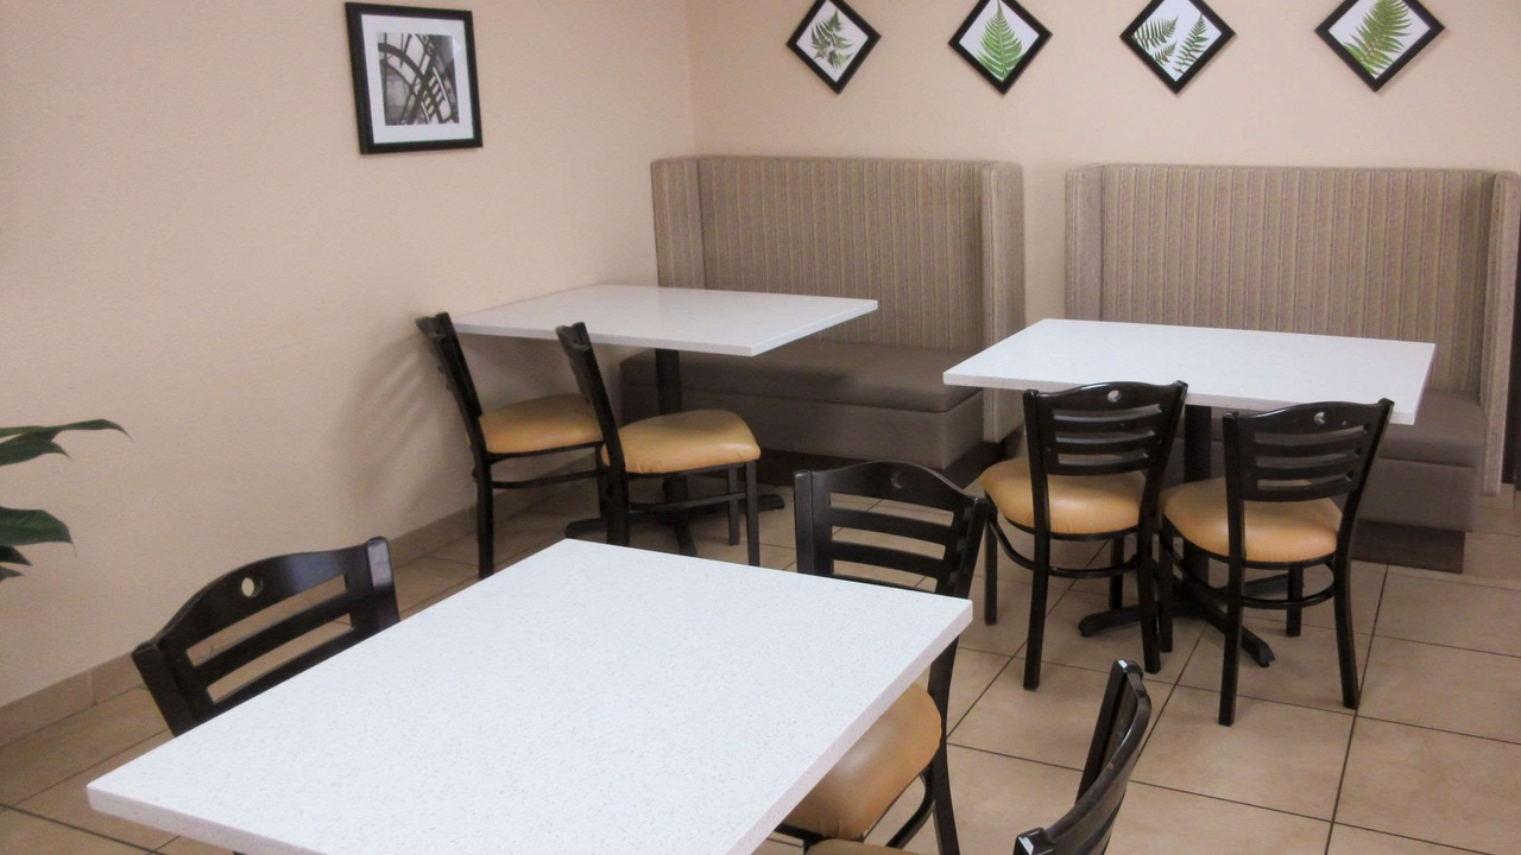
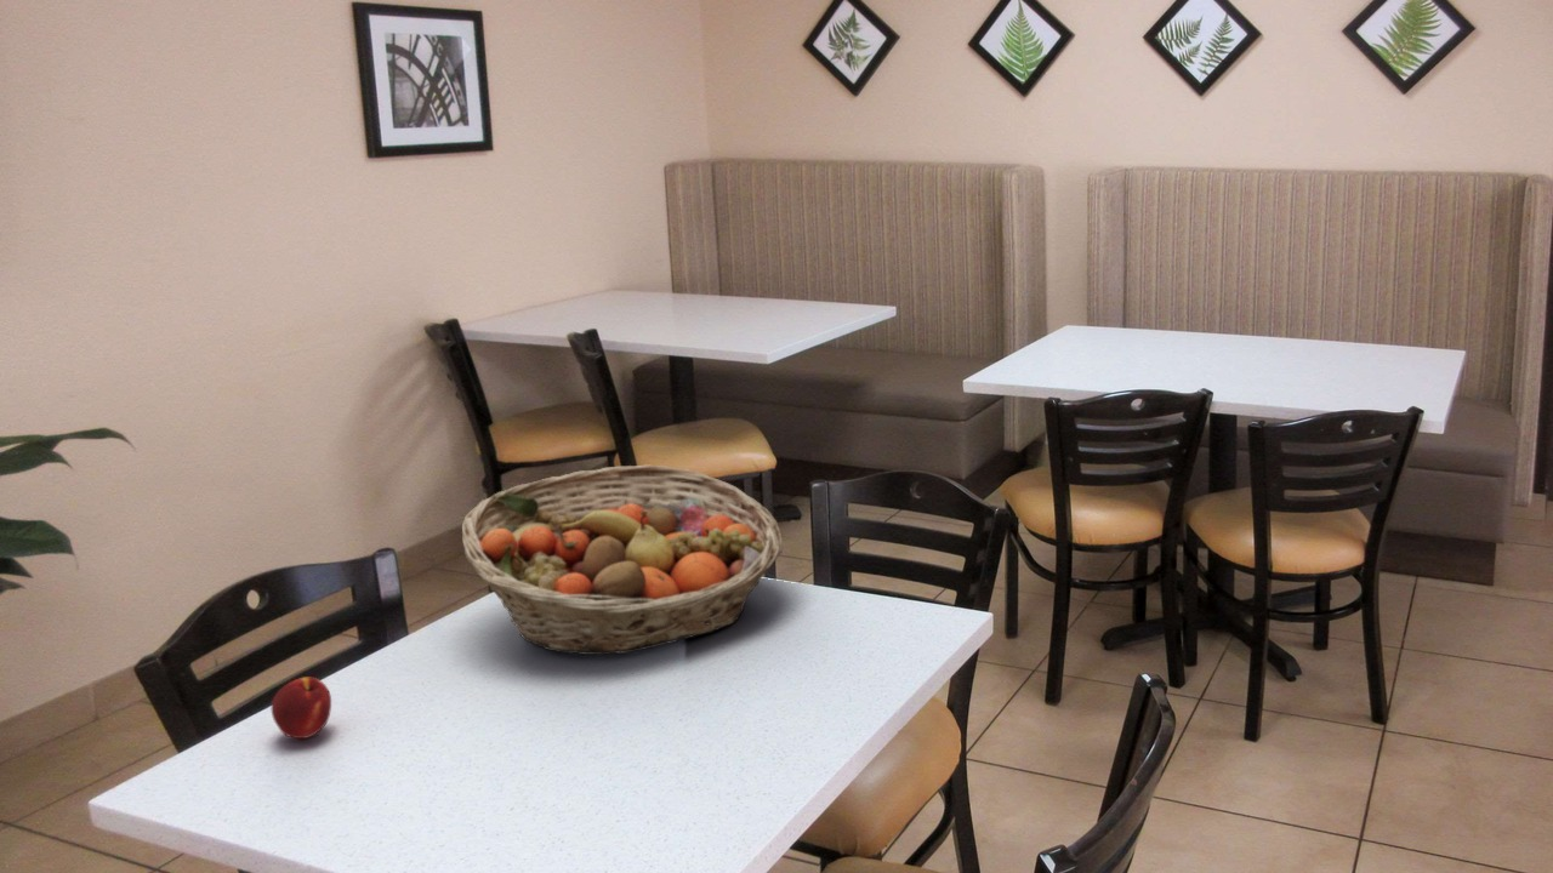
+ peach (301, 708)
+ fruit basket (625, 554)
